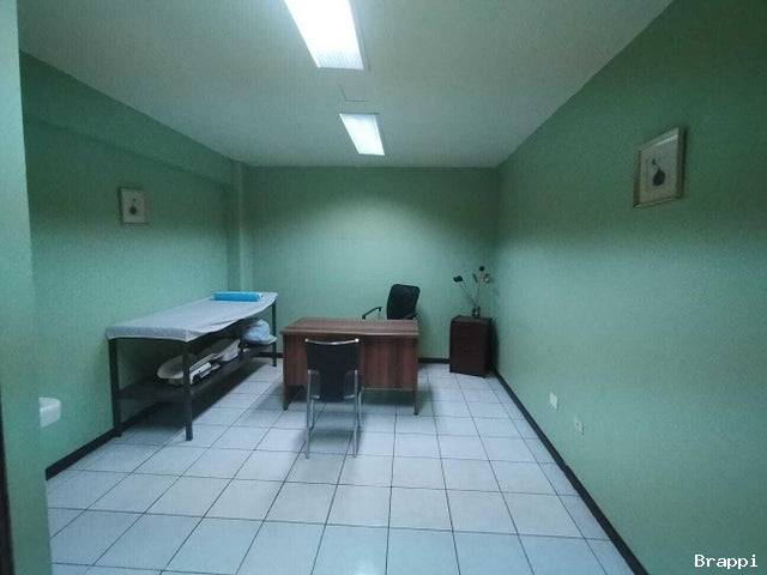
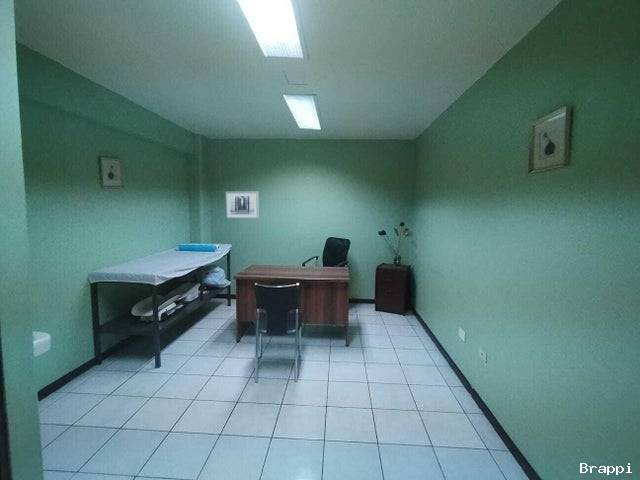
+ wall art (242, 205)
